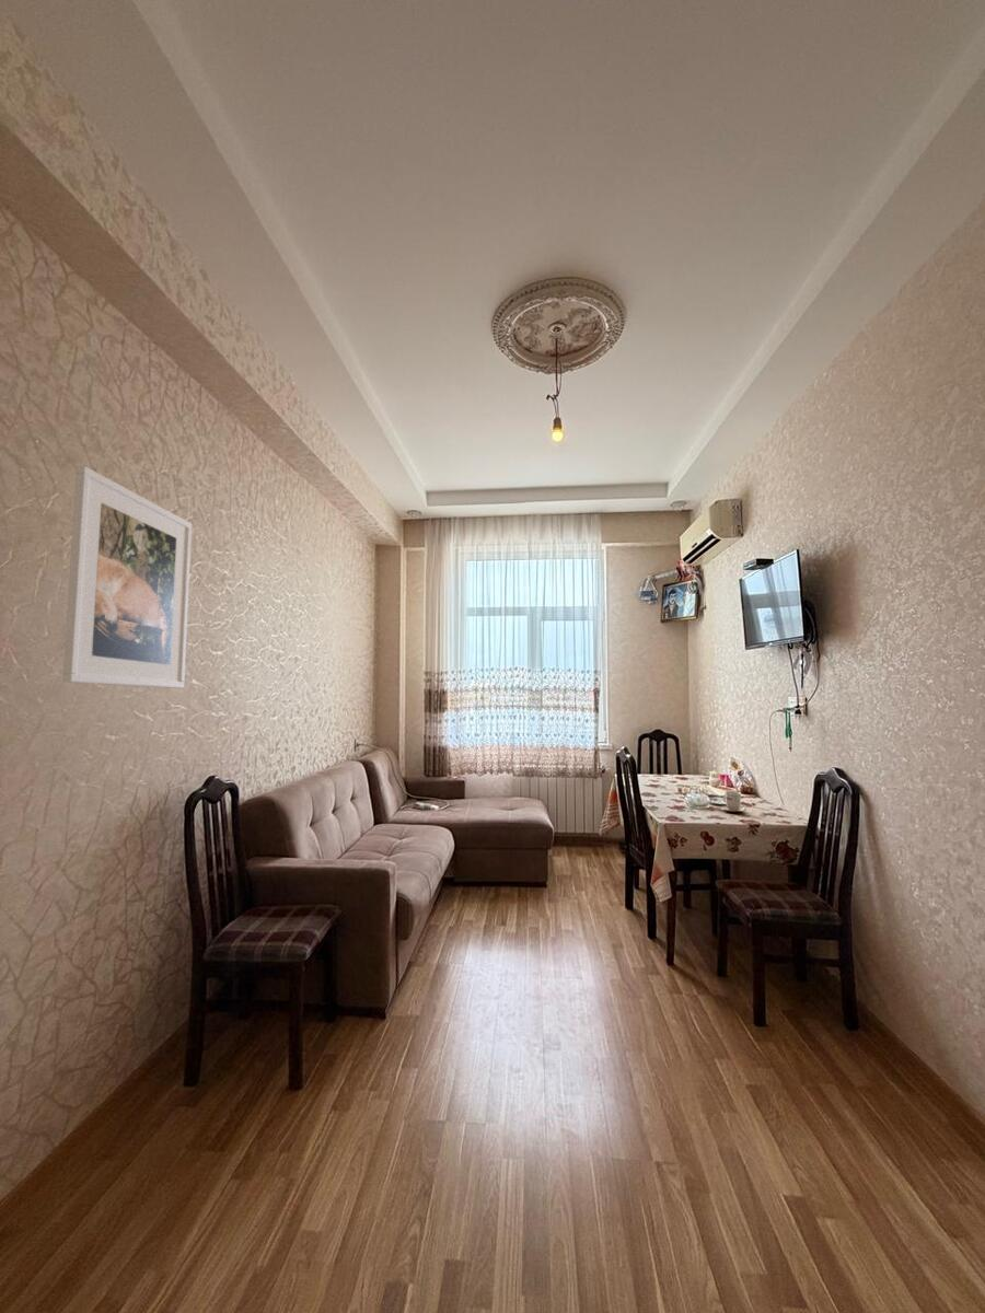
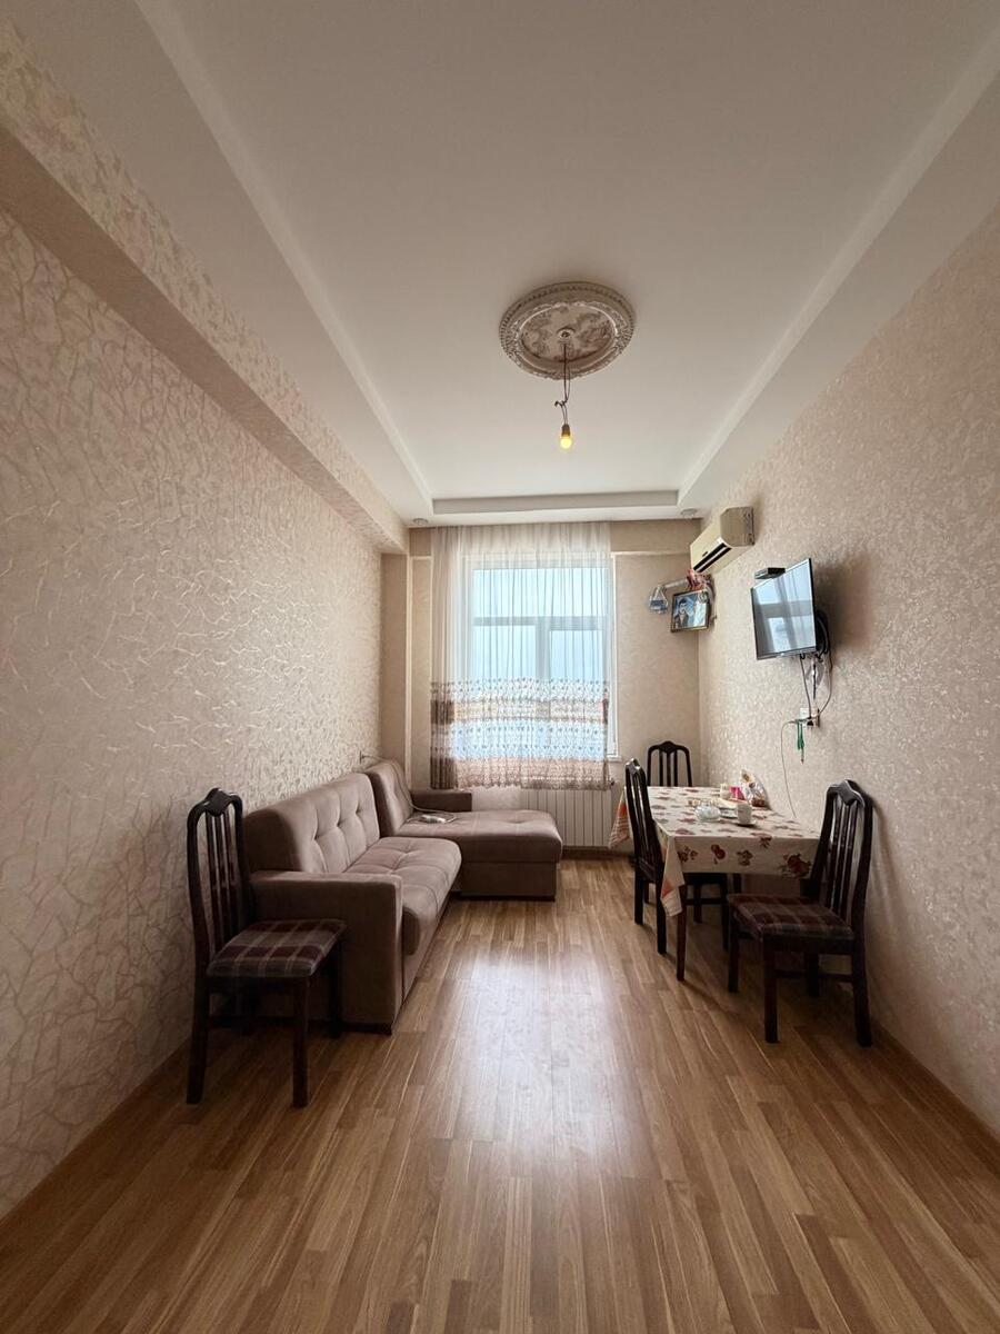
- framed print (137, 590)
